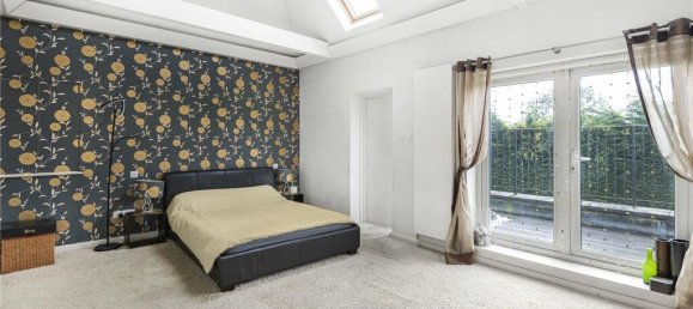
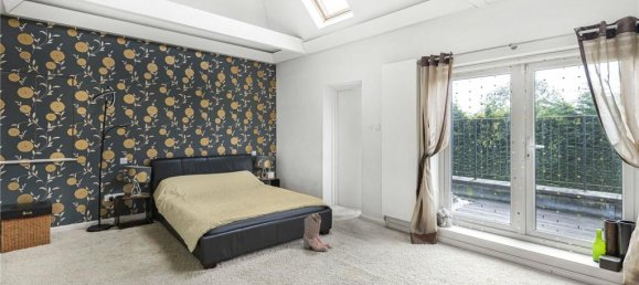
+ boots (317, 231)
